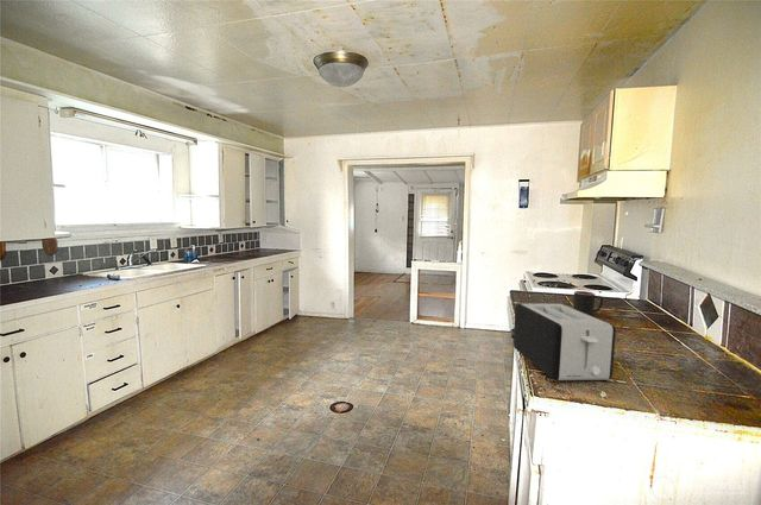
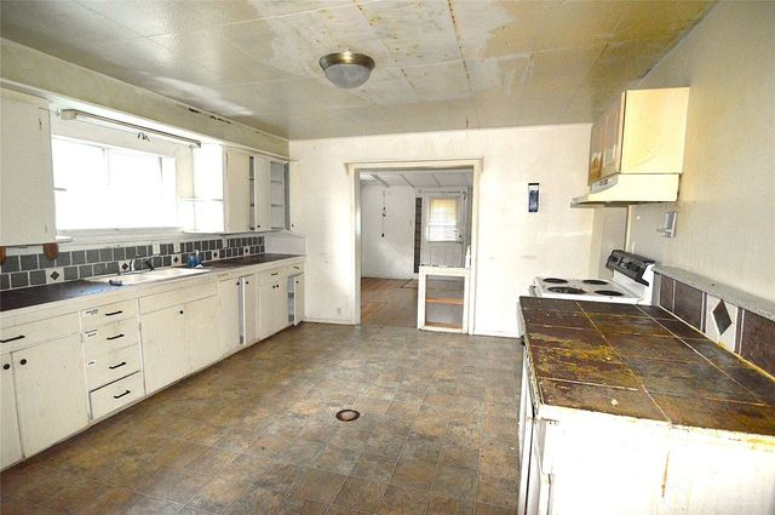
- toaster (558, 337)
- mug (587, 303)
